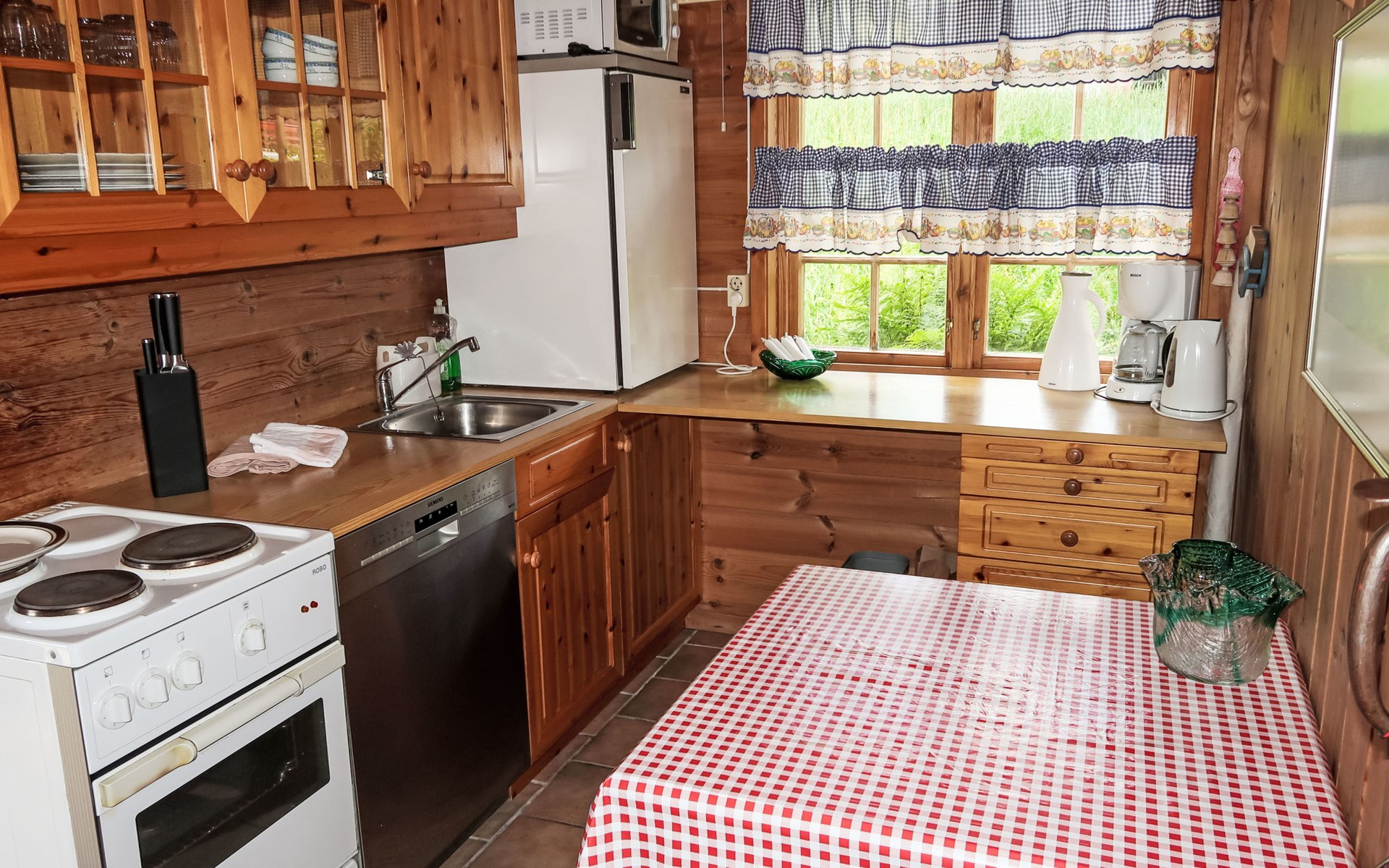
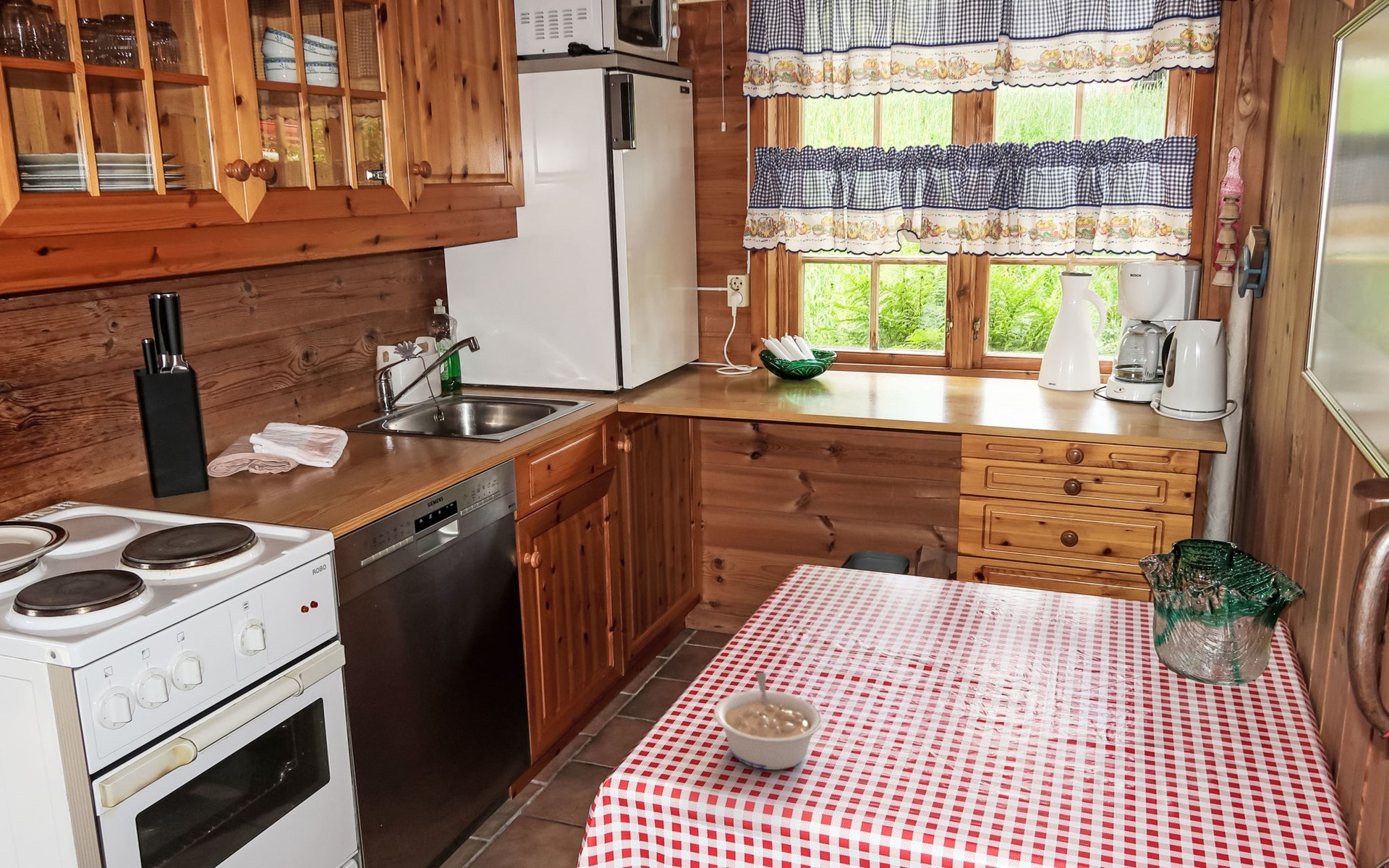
+ legume (765, 727)
